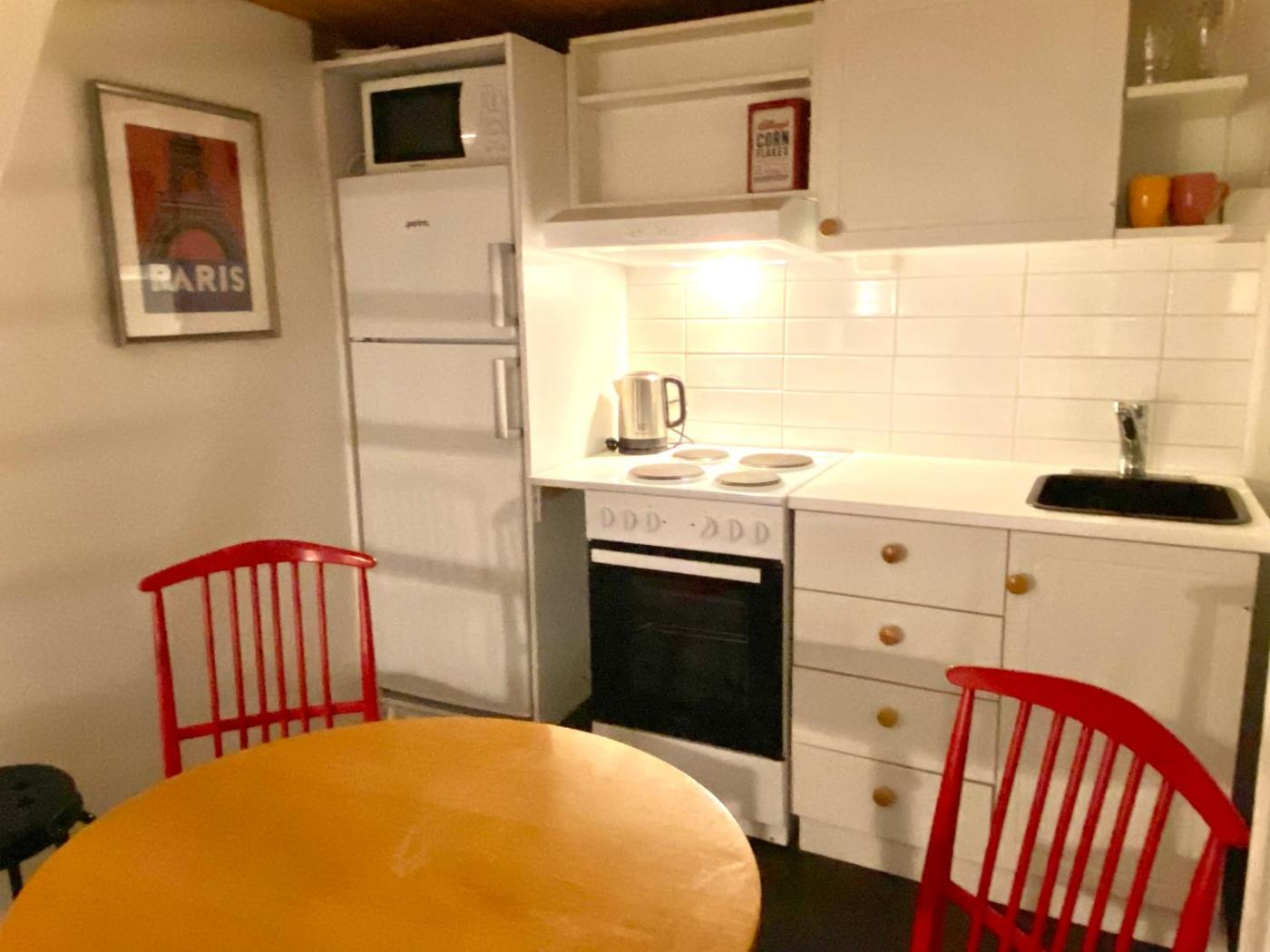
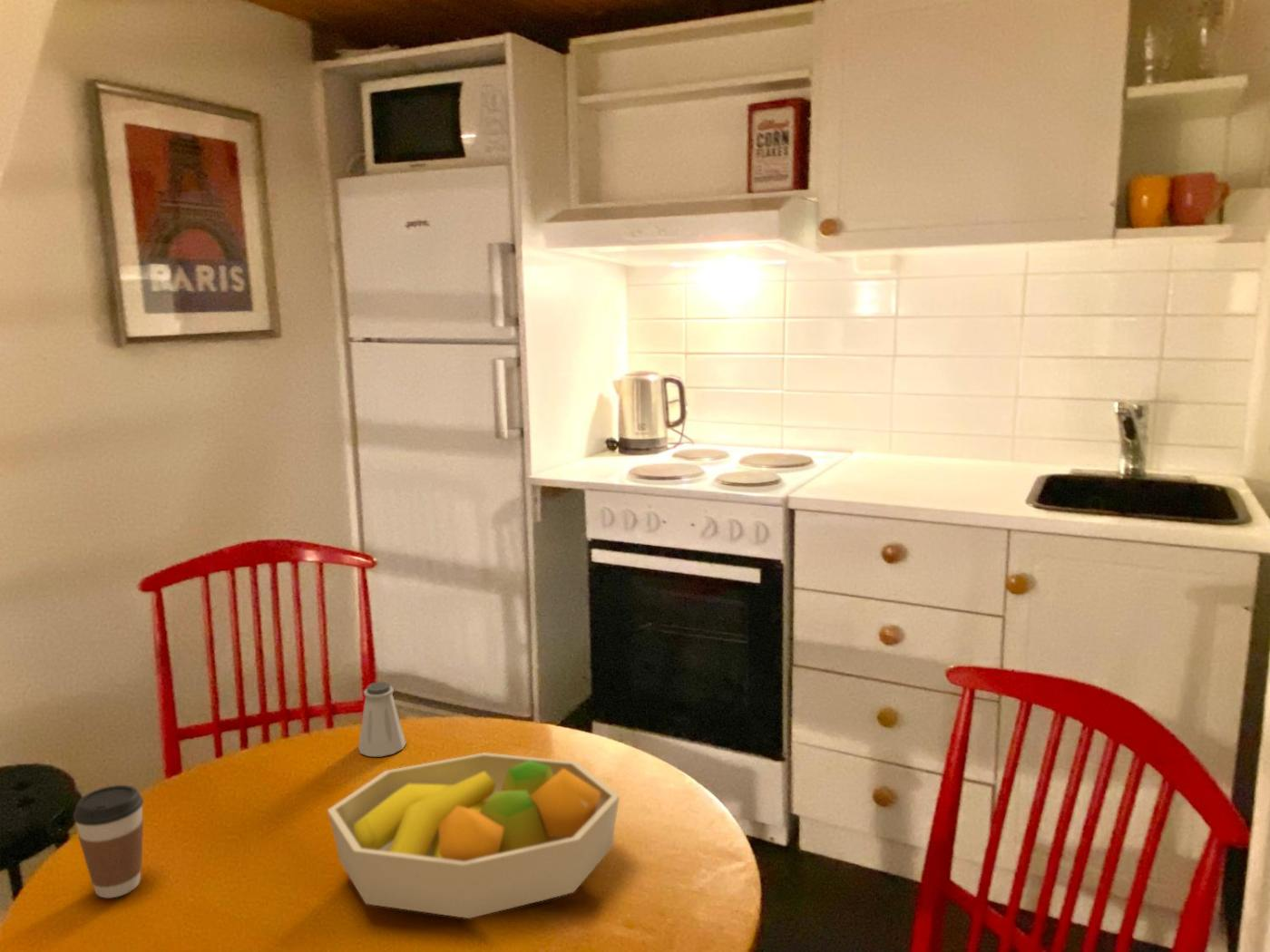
+ coffee cup (112, 841)
+ saltshaker (380, 715)
+ fruit bowl (475, 821)
